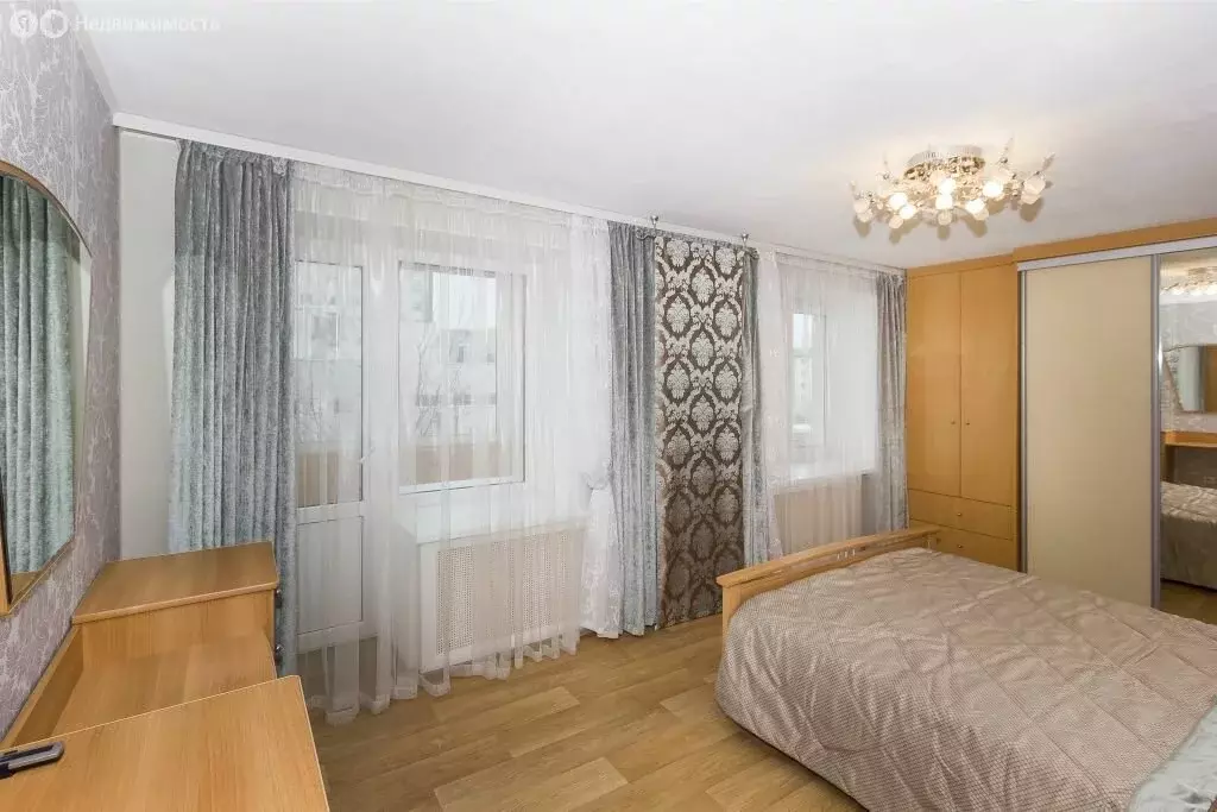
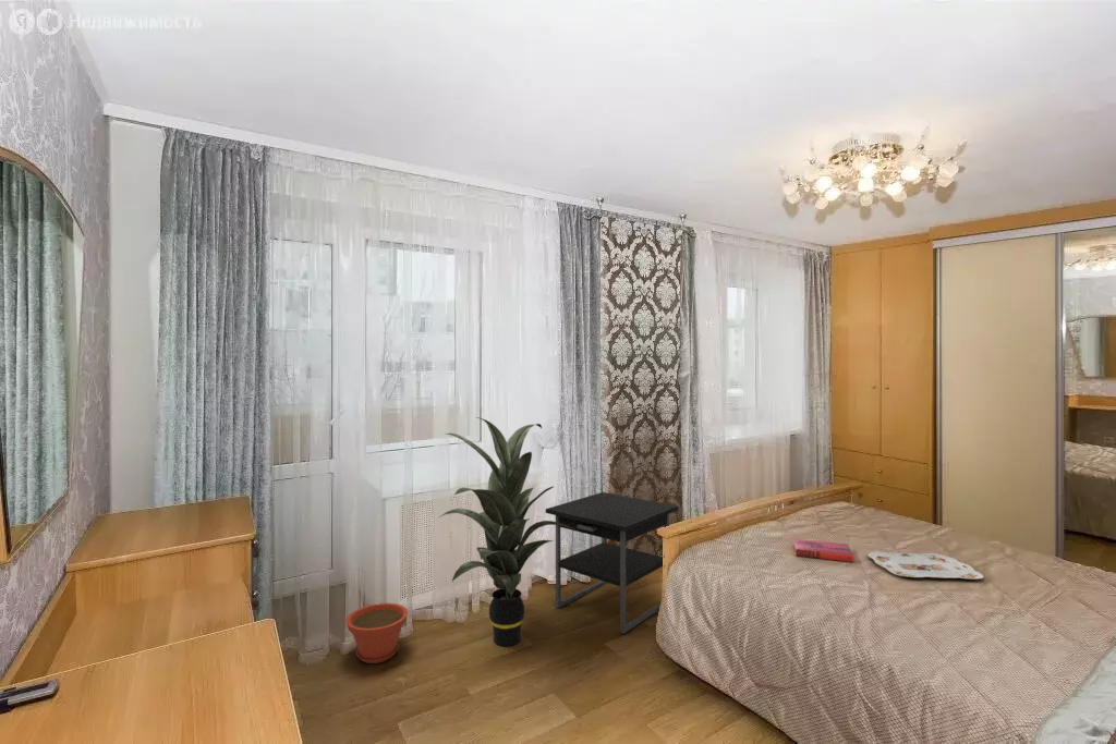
+ nightstand (612, 556)
+ plant pot (377, 635)
+ serving tray (922, 565)
+ indoor plant (496, 527)
+ hardback book (822, 549)
